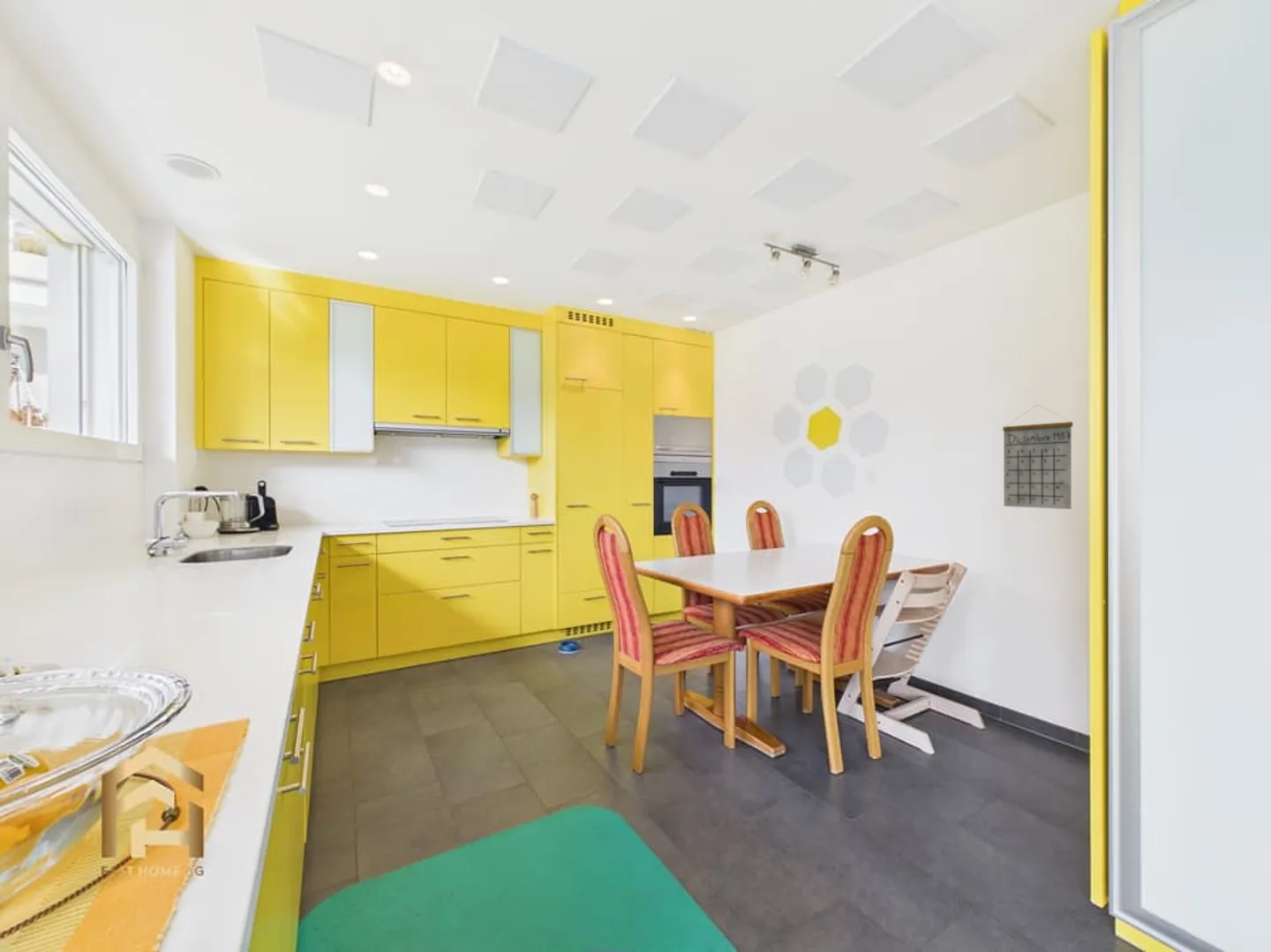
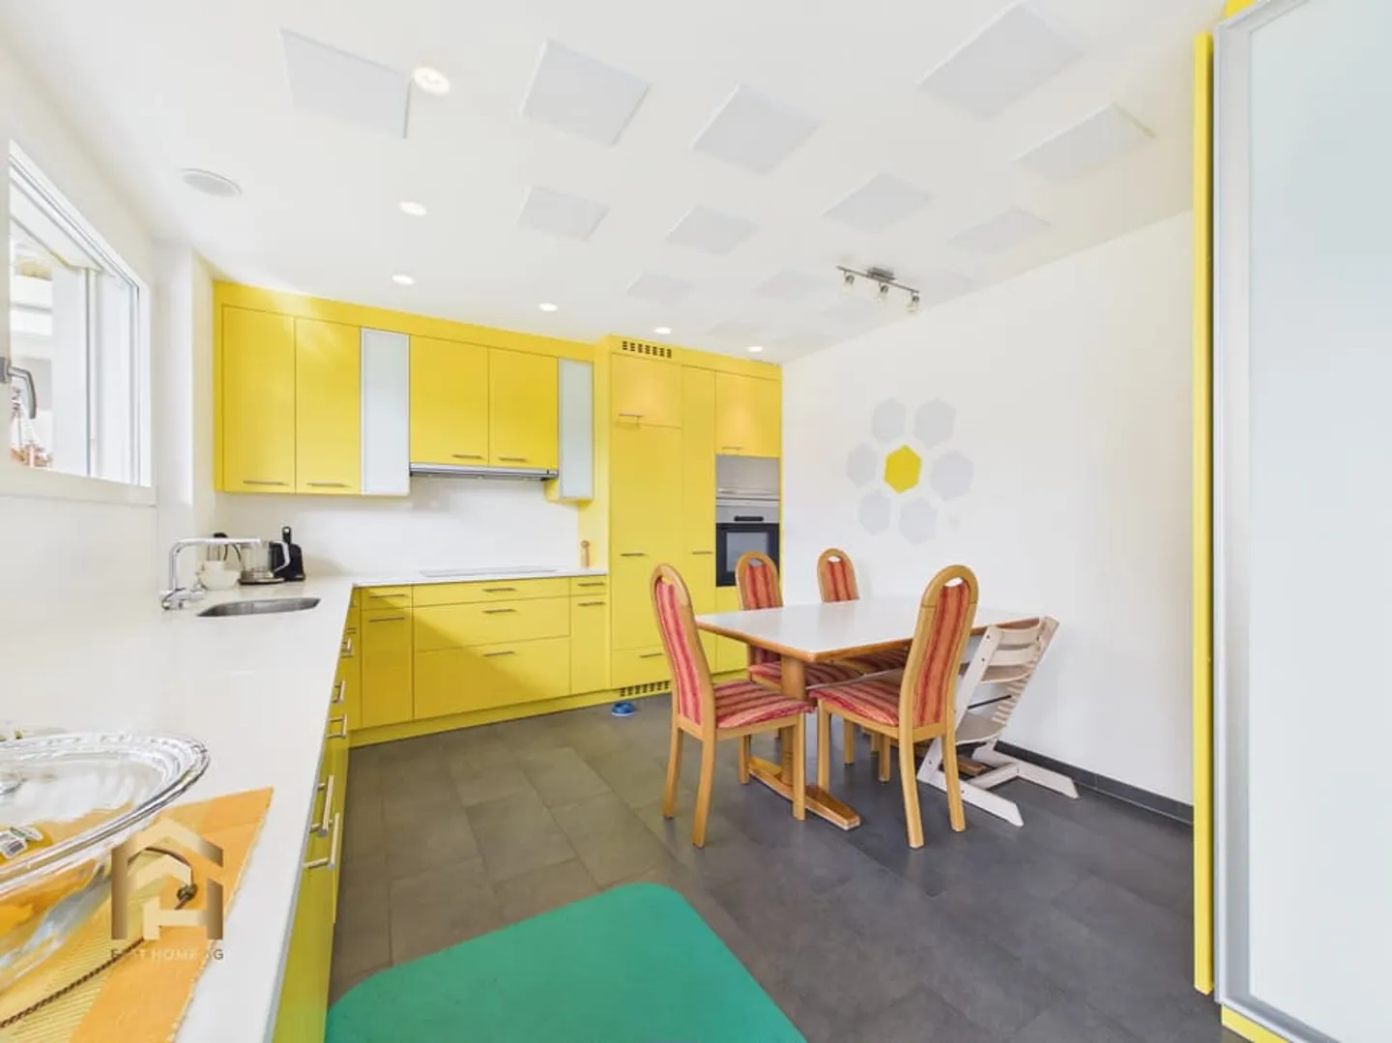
- calendar (1036, 456)
